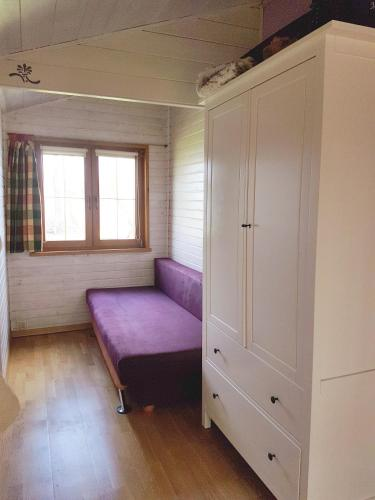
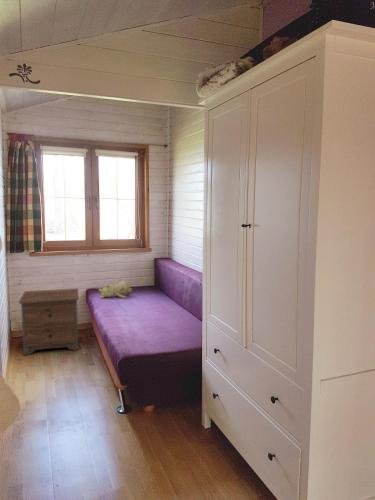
+ teddy bear (117, 287)
+ nightstand (51, 320)
